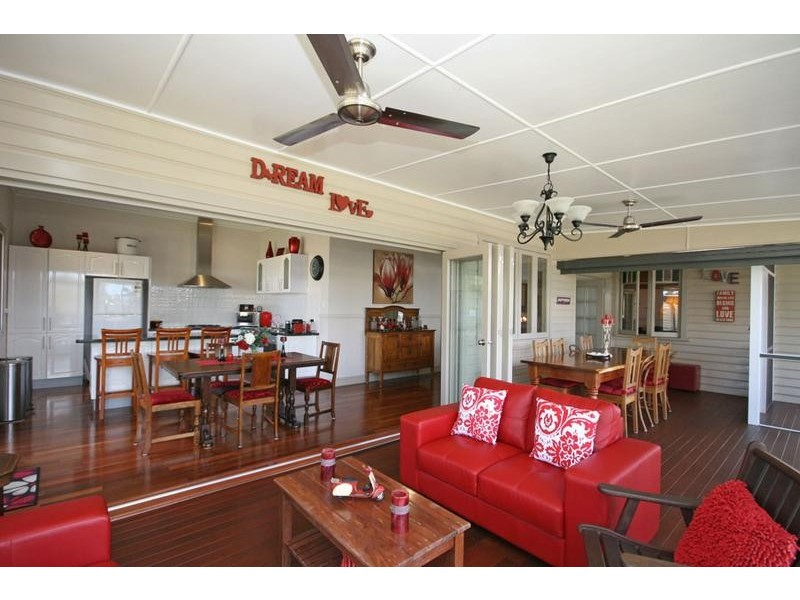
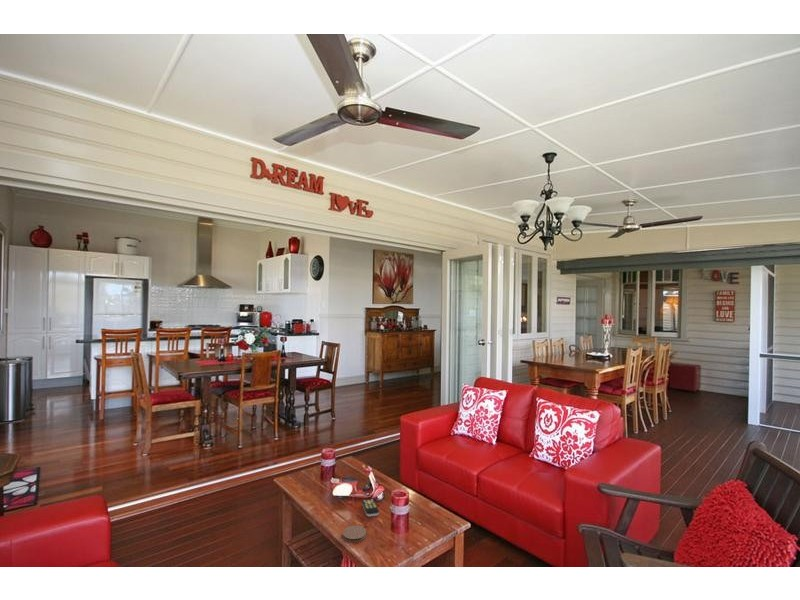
+ remote control (370, 507)
+ coaster (354, 533)
